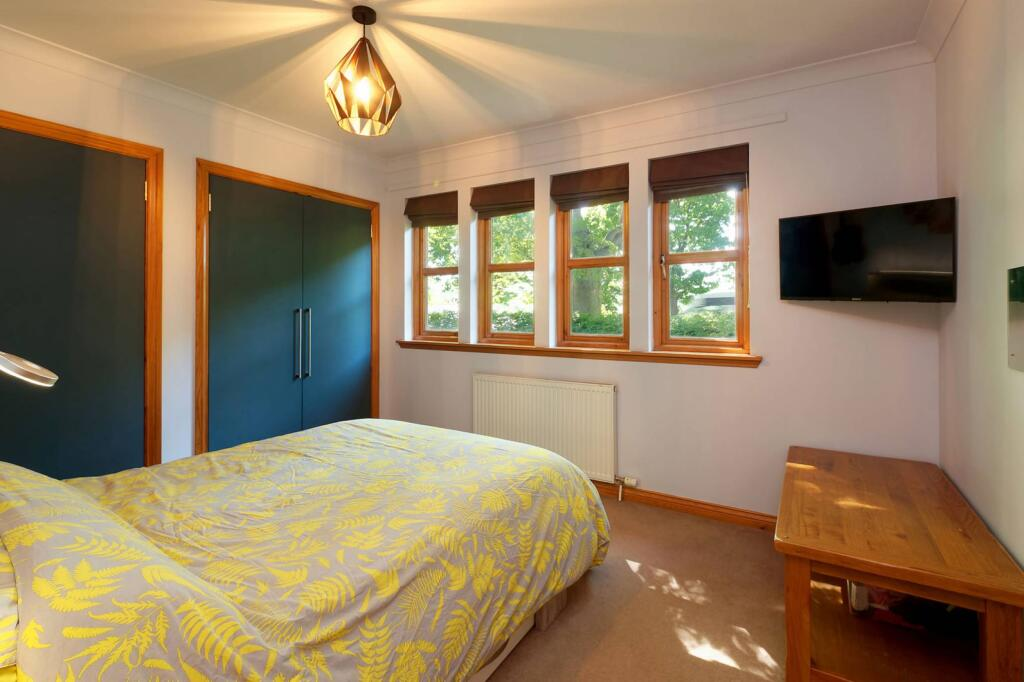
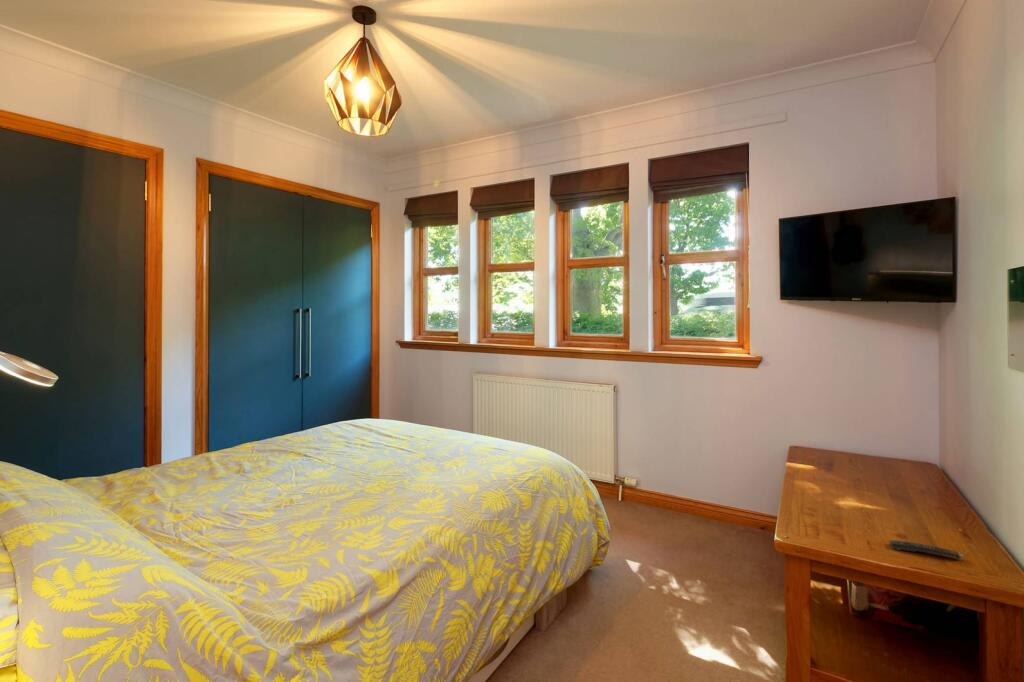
+ remote control (925, 549)
